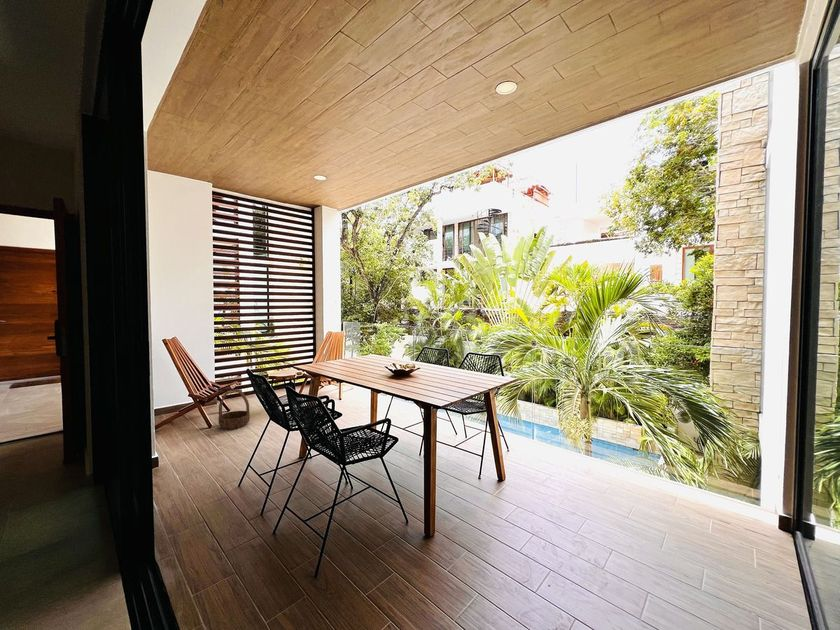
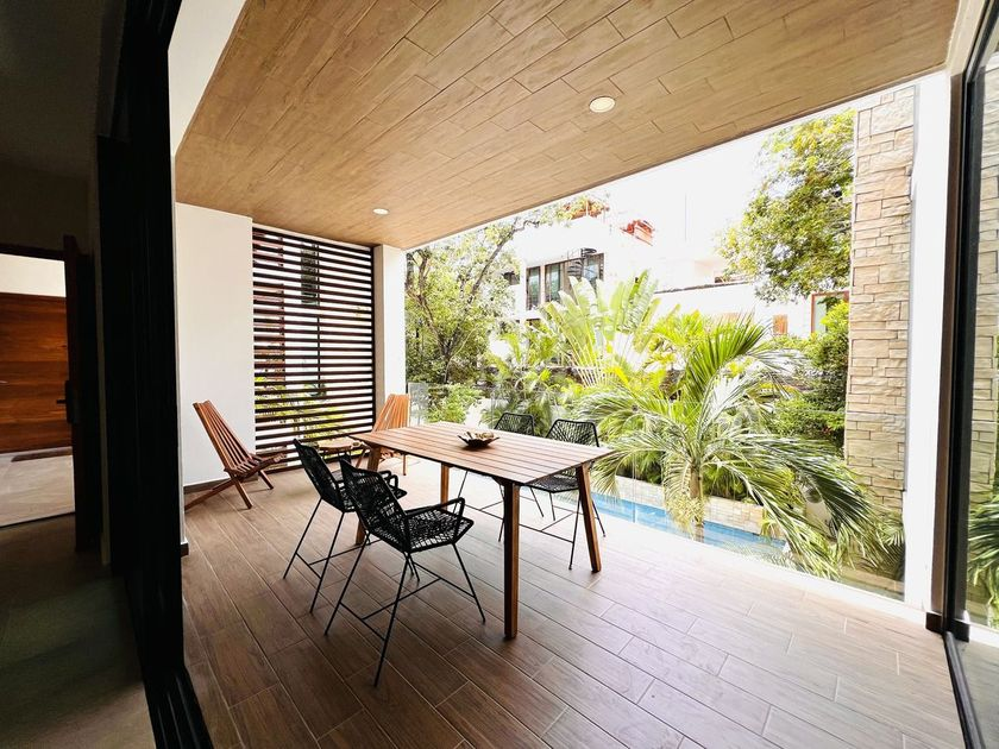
- basket (234, 411)
